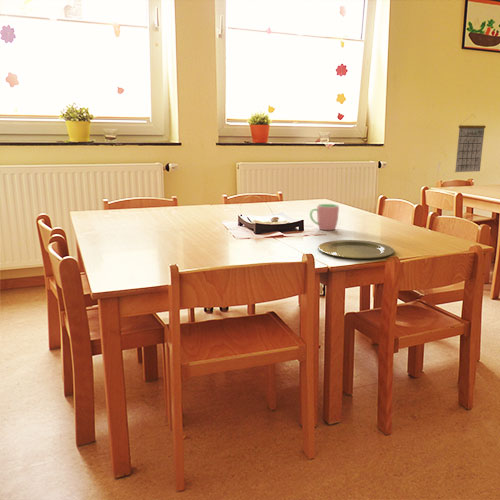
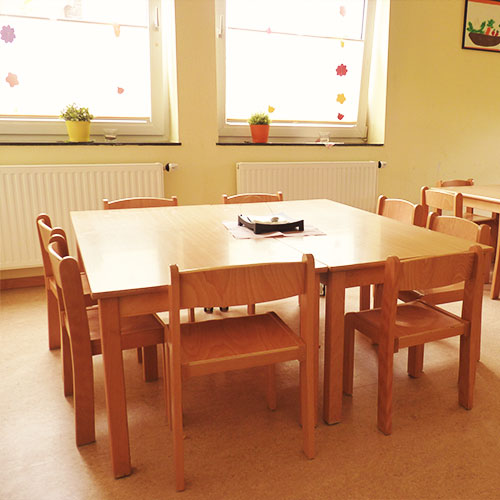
- plate (355, 249)
- cup (323, 217)
- calendar (470, 143)
